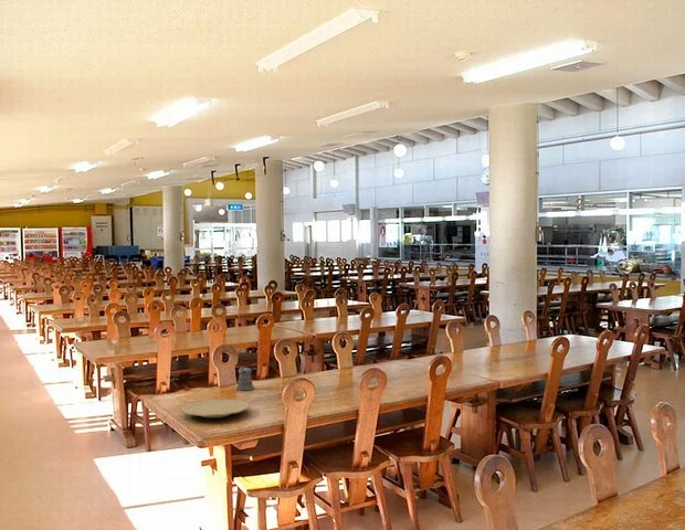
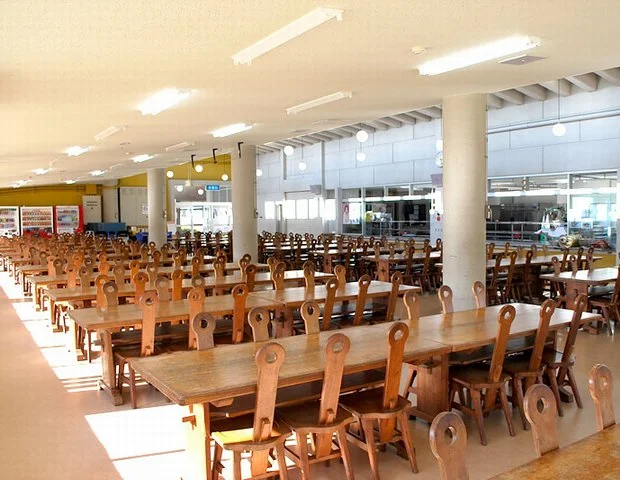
- pepper shaker (246, 377)
- plate (215, 410)
